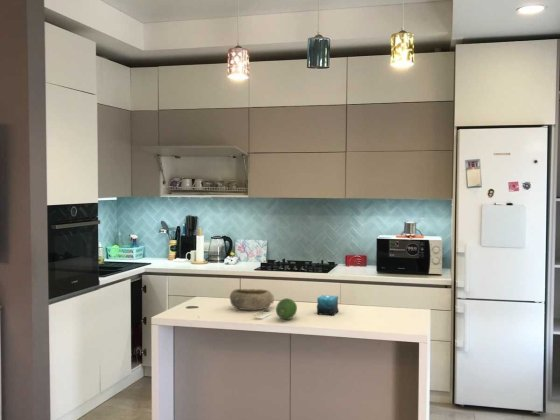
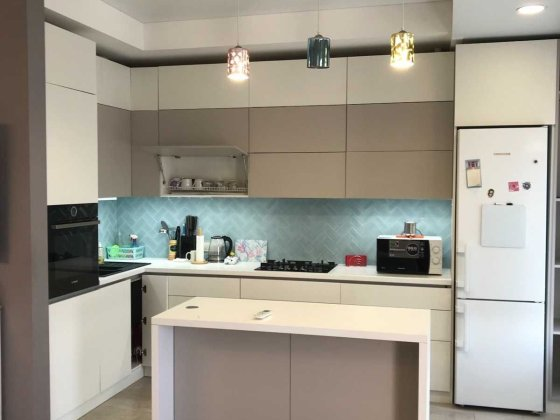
- fruit (285, 309)
- candle (327, 301)
- bowl (251, 299)
